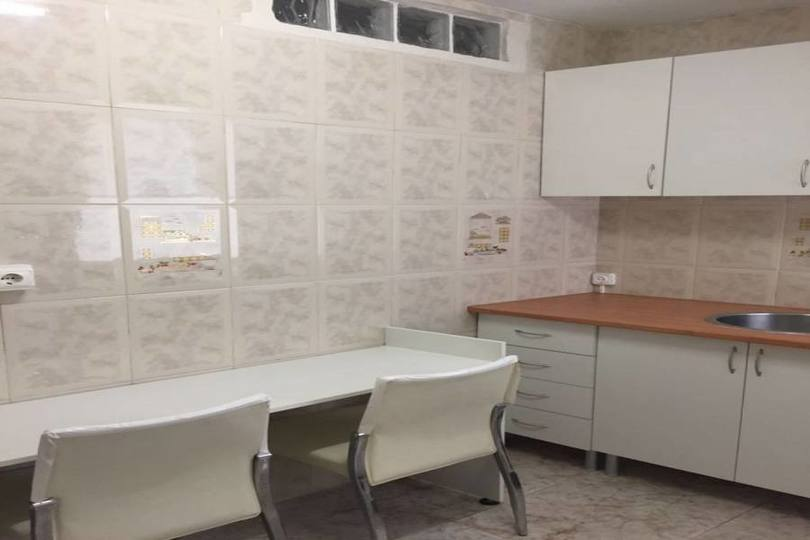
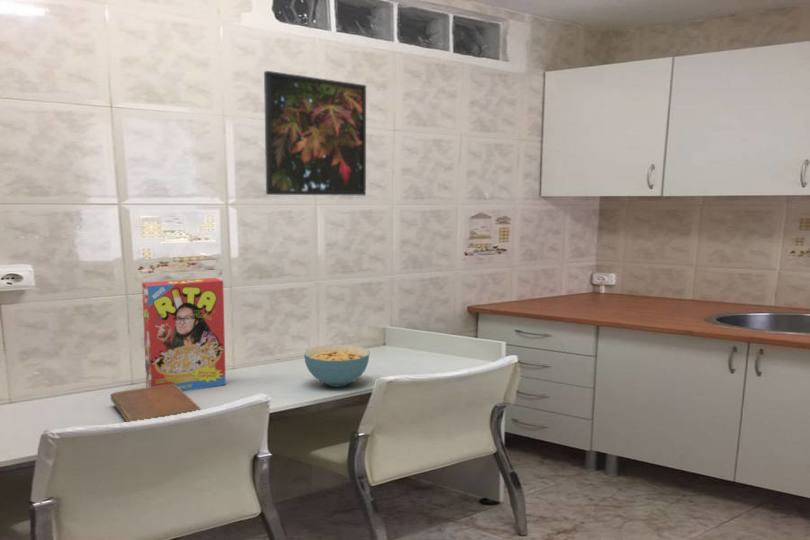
+ notebook (154, 405)
+ cereal bowl (337, 368)
+ cereal box (184, 334)
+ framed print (318, 137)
